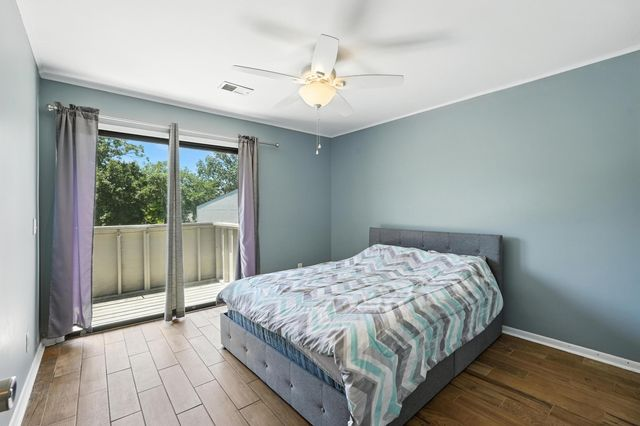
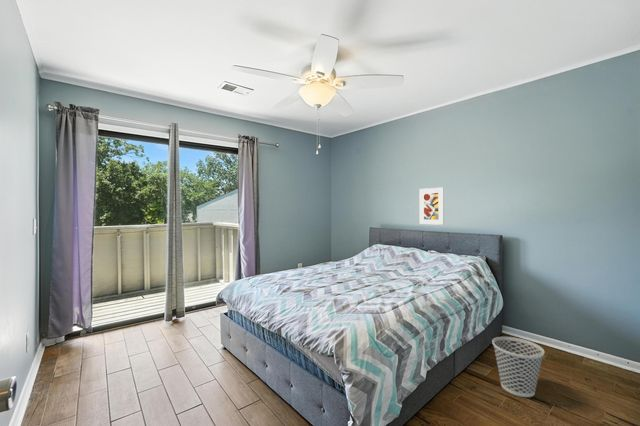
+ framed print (431, 206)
+ wastebasket (517, 367)
